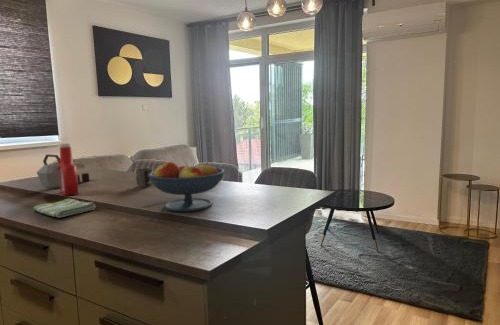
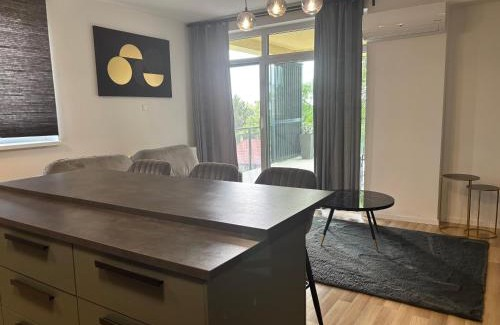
- dish towel (63, 206)
- mug (142, 178)
- soap bottle (67, 168)
- kettle (58, 170)
- fruit bowl (187, 182)
